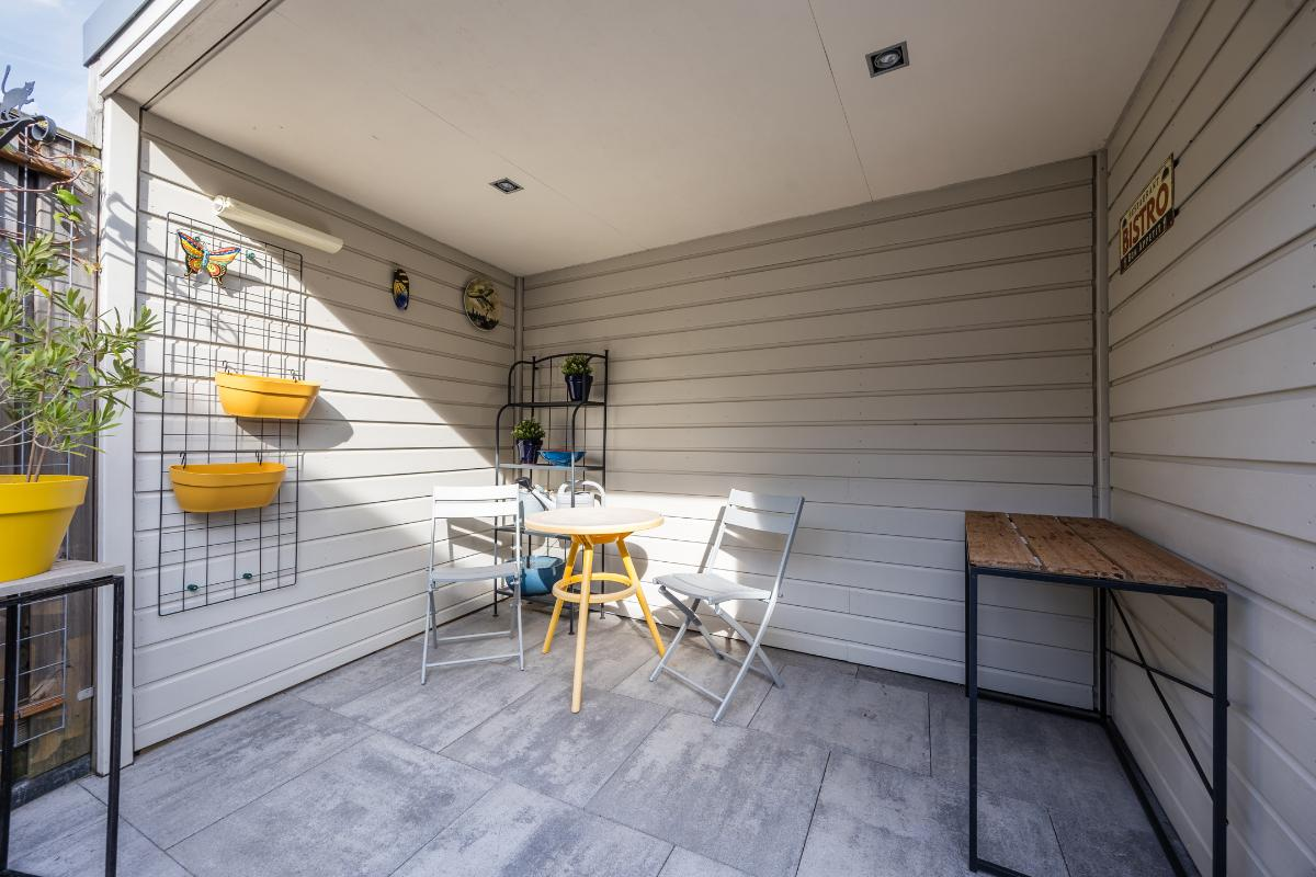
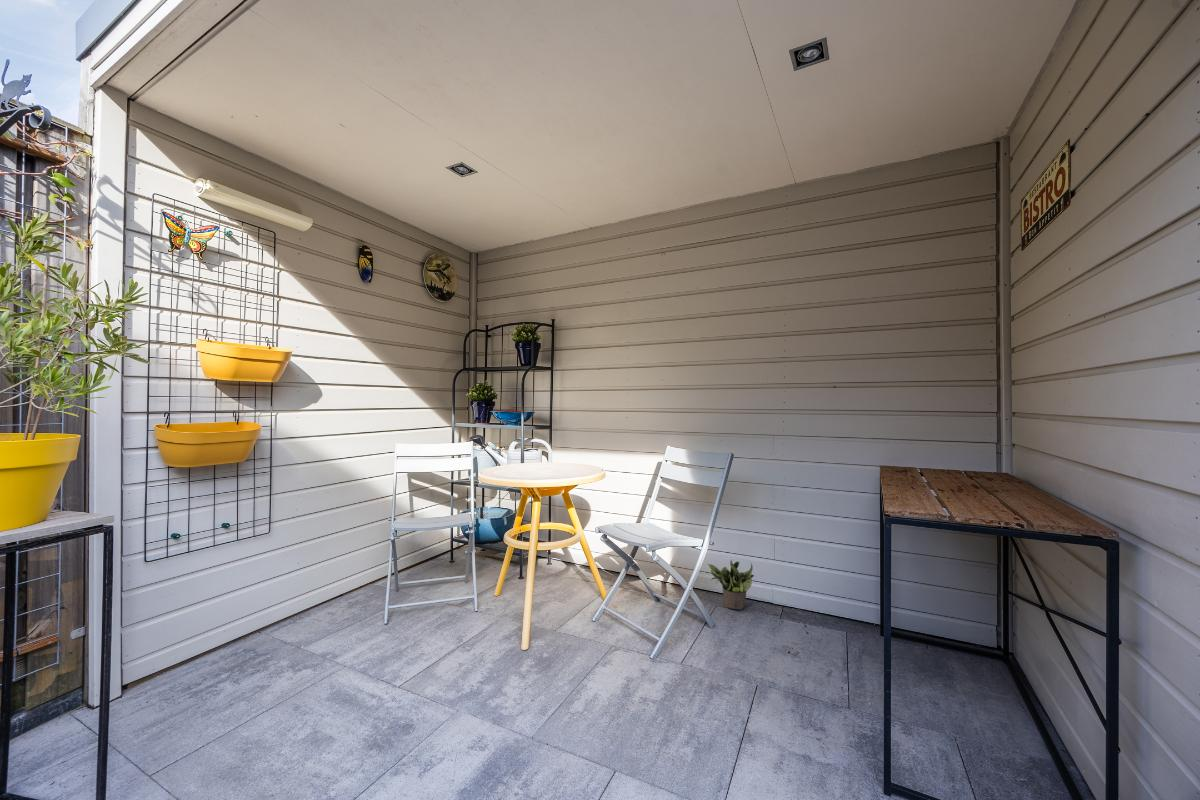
+ potted plant (729, 580)
